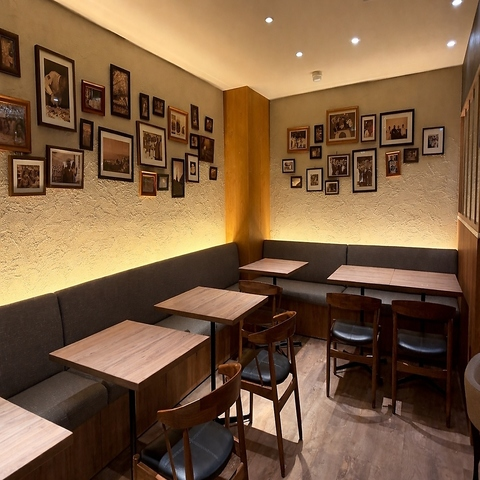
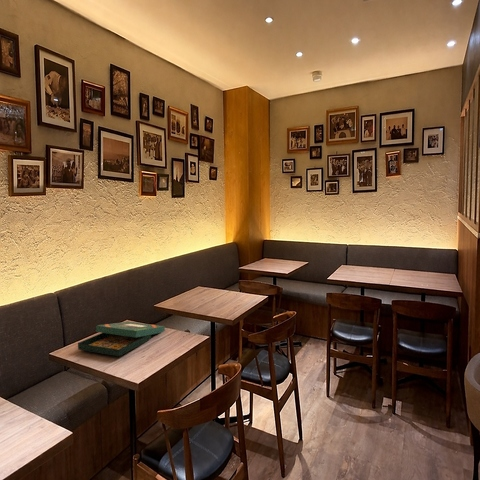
+ board game (124, 332)
